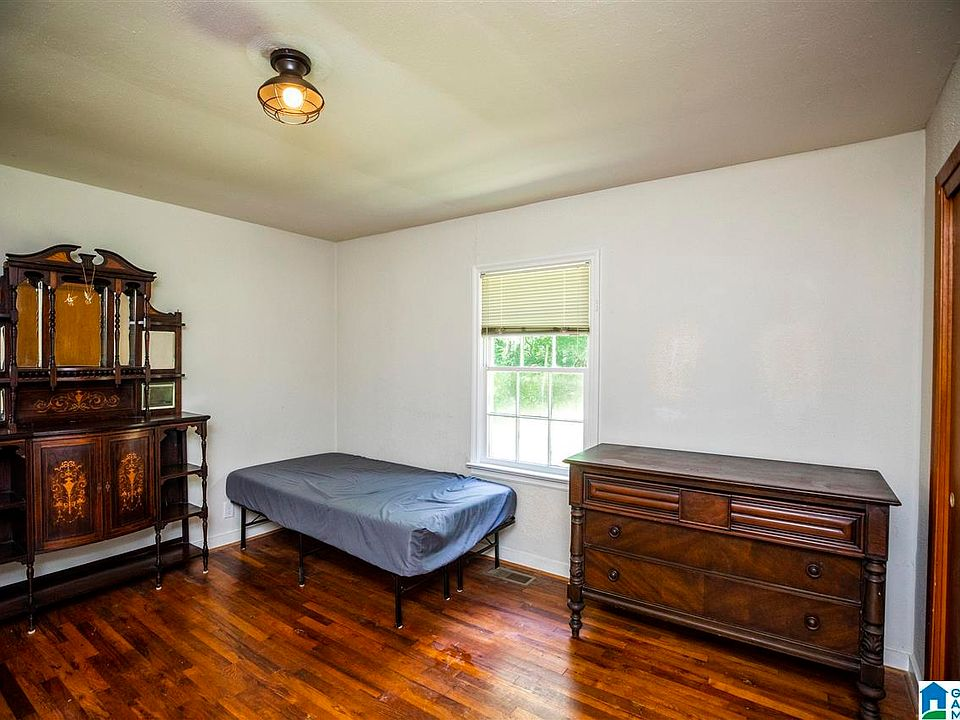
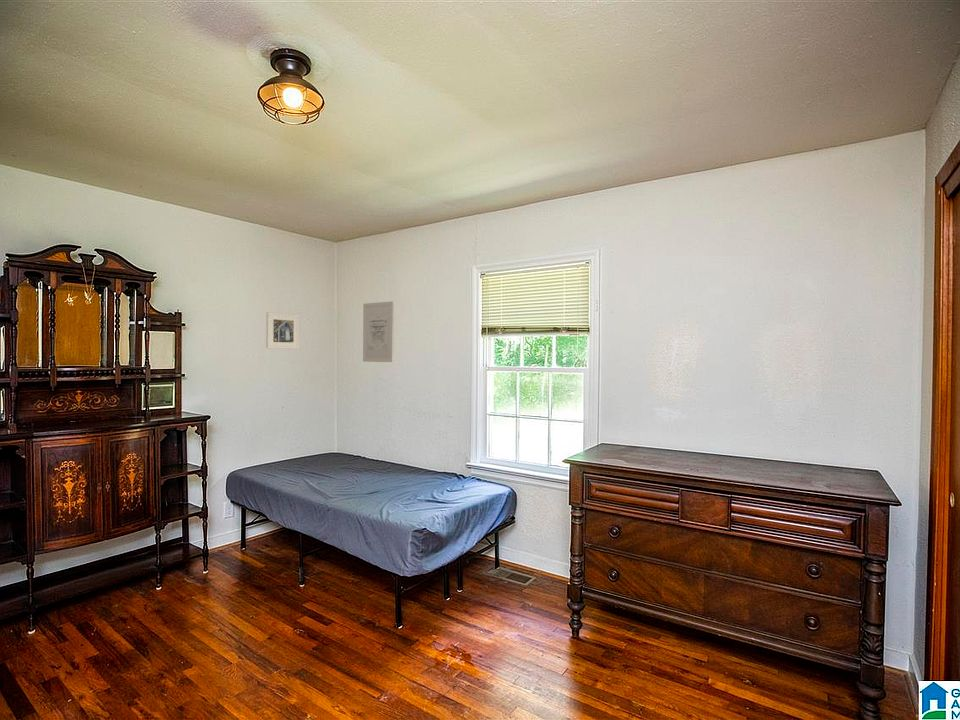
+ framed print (283, 331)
+ wall art (377, 332)
